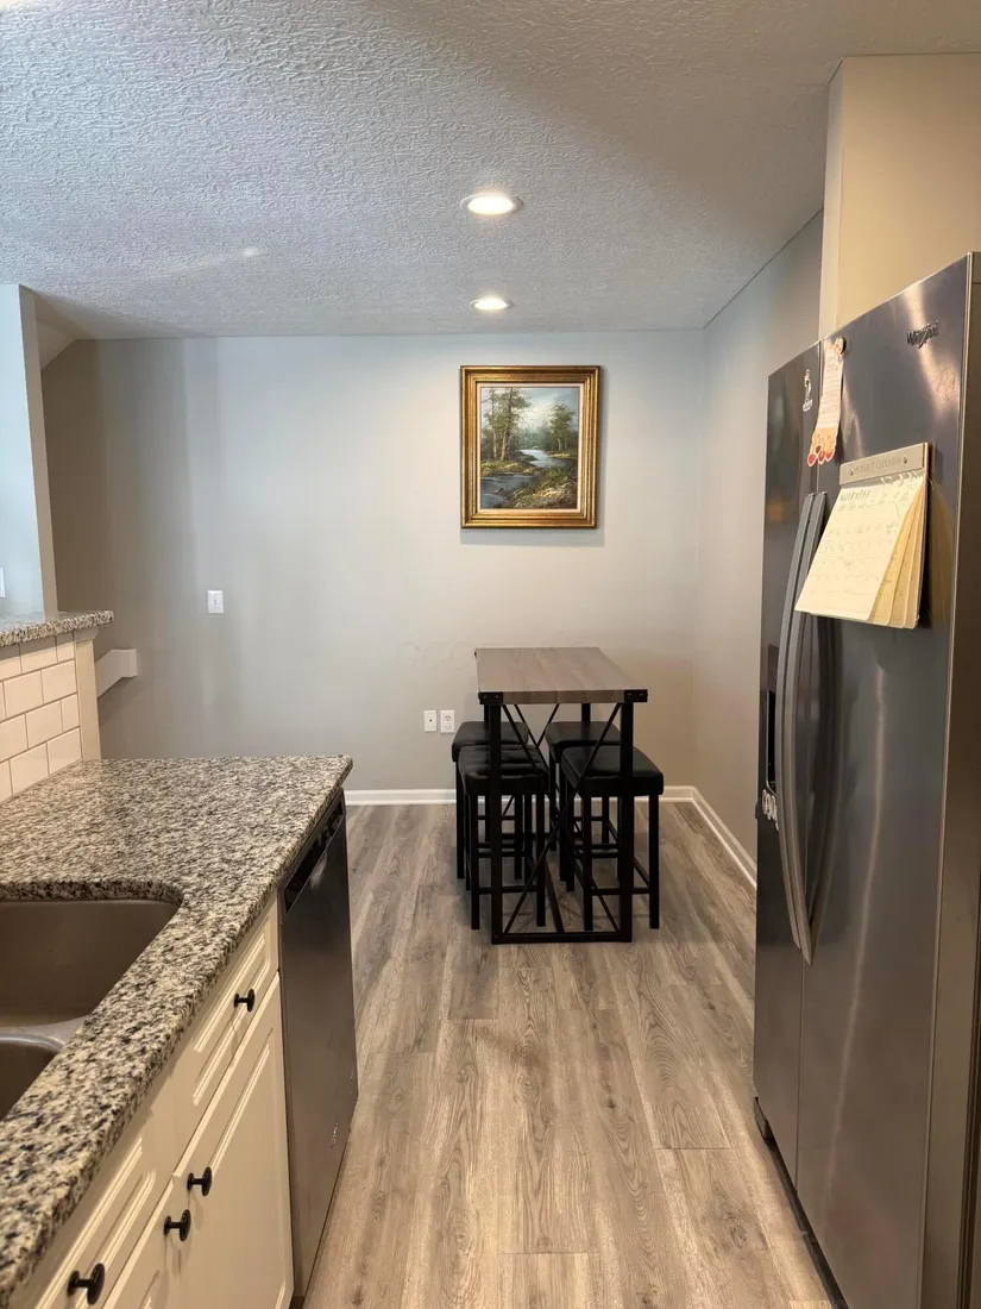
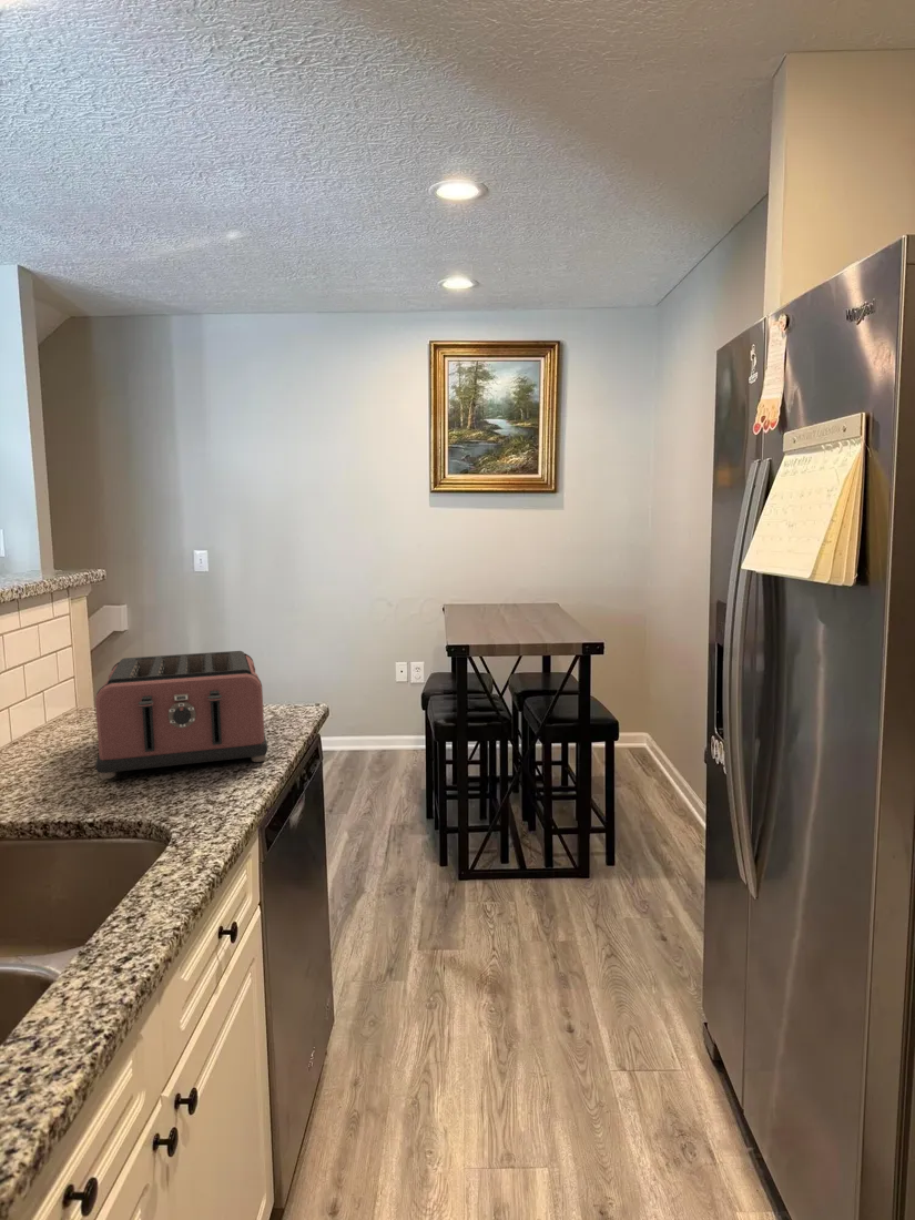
+ toaster (184, 706)
